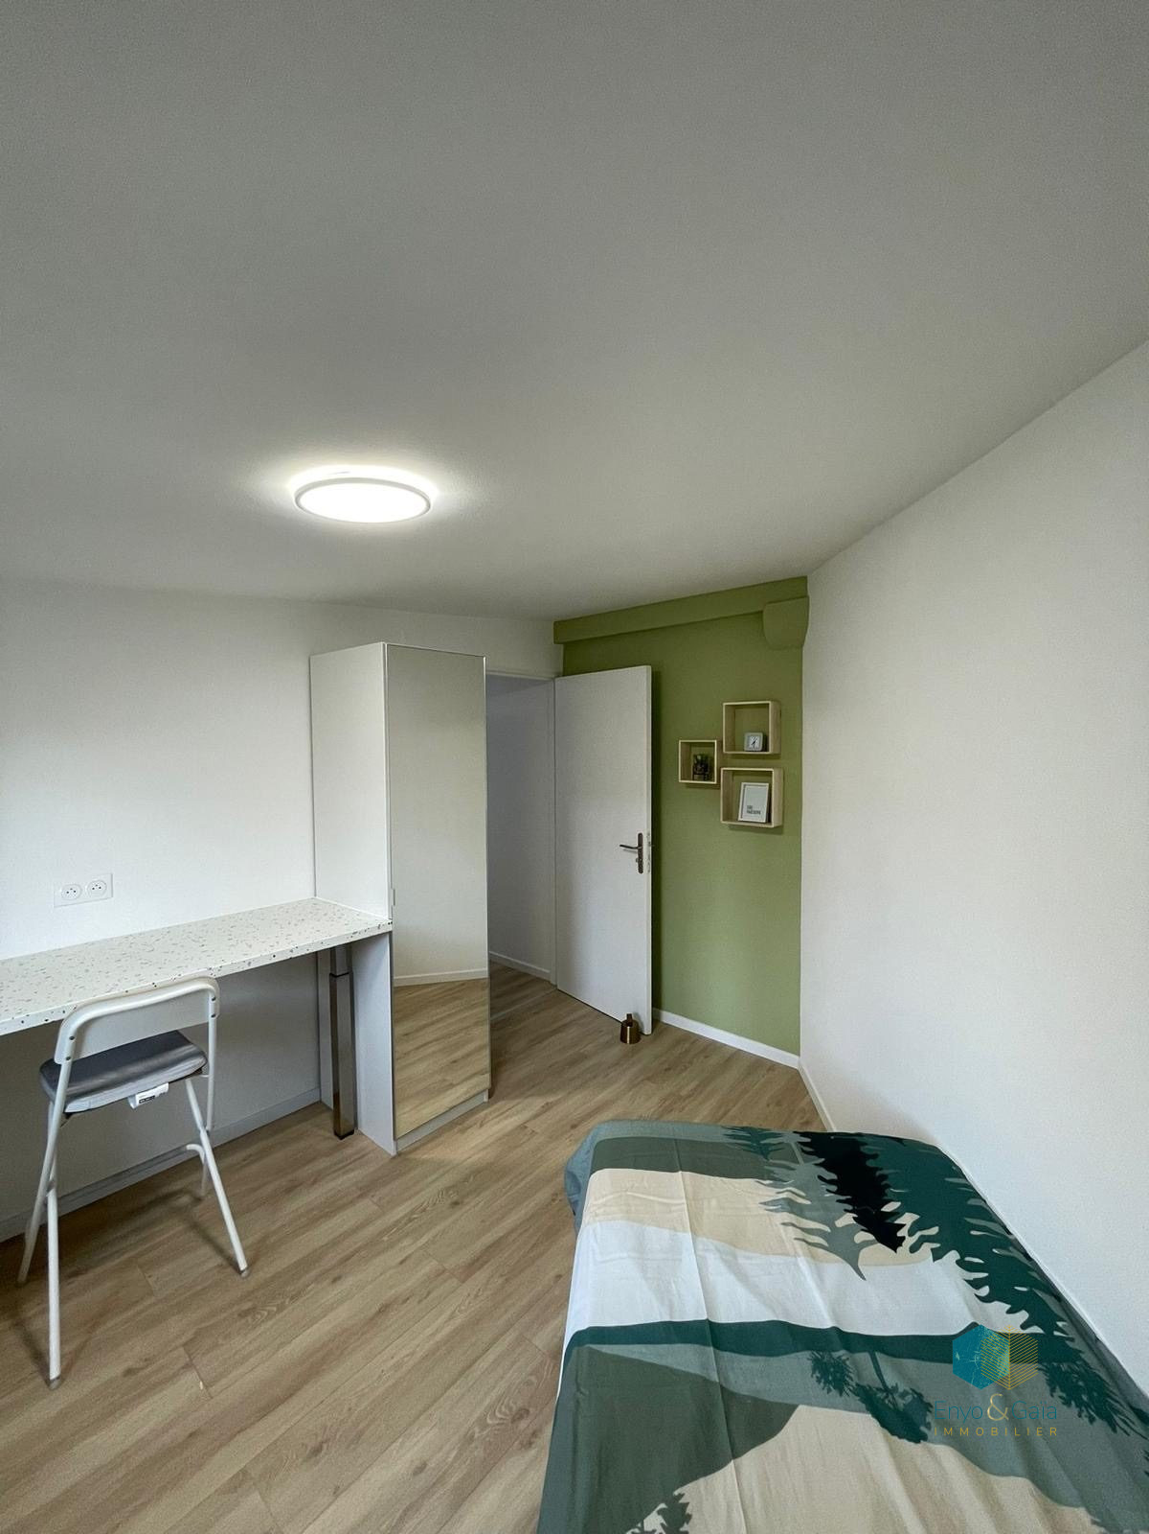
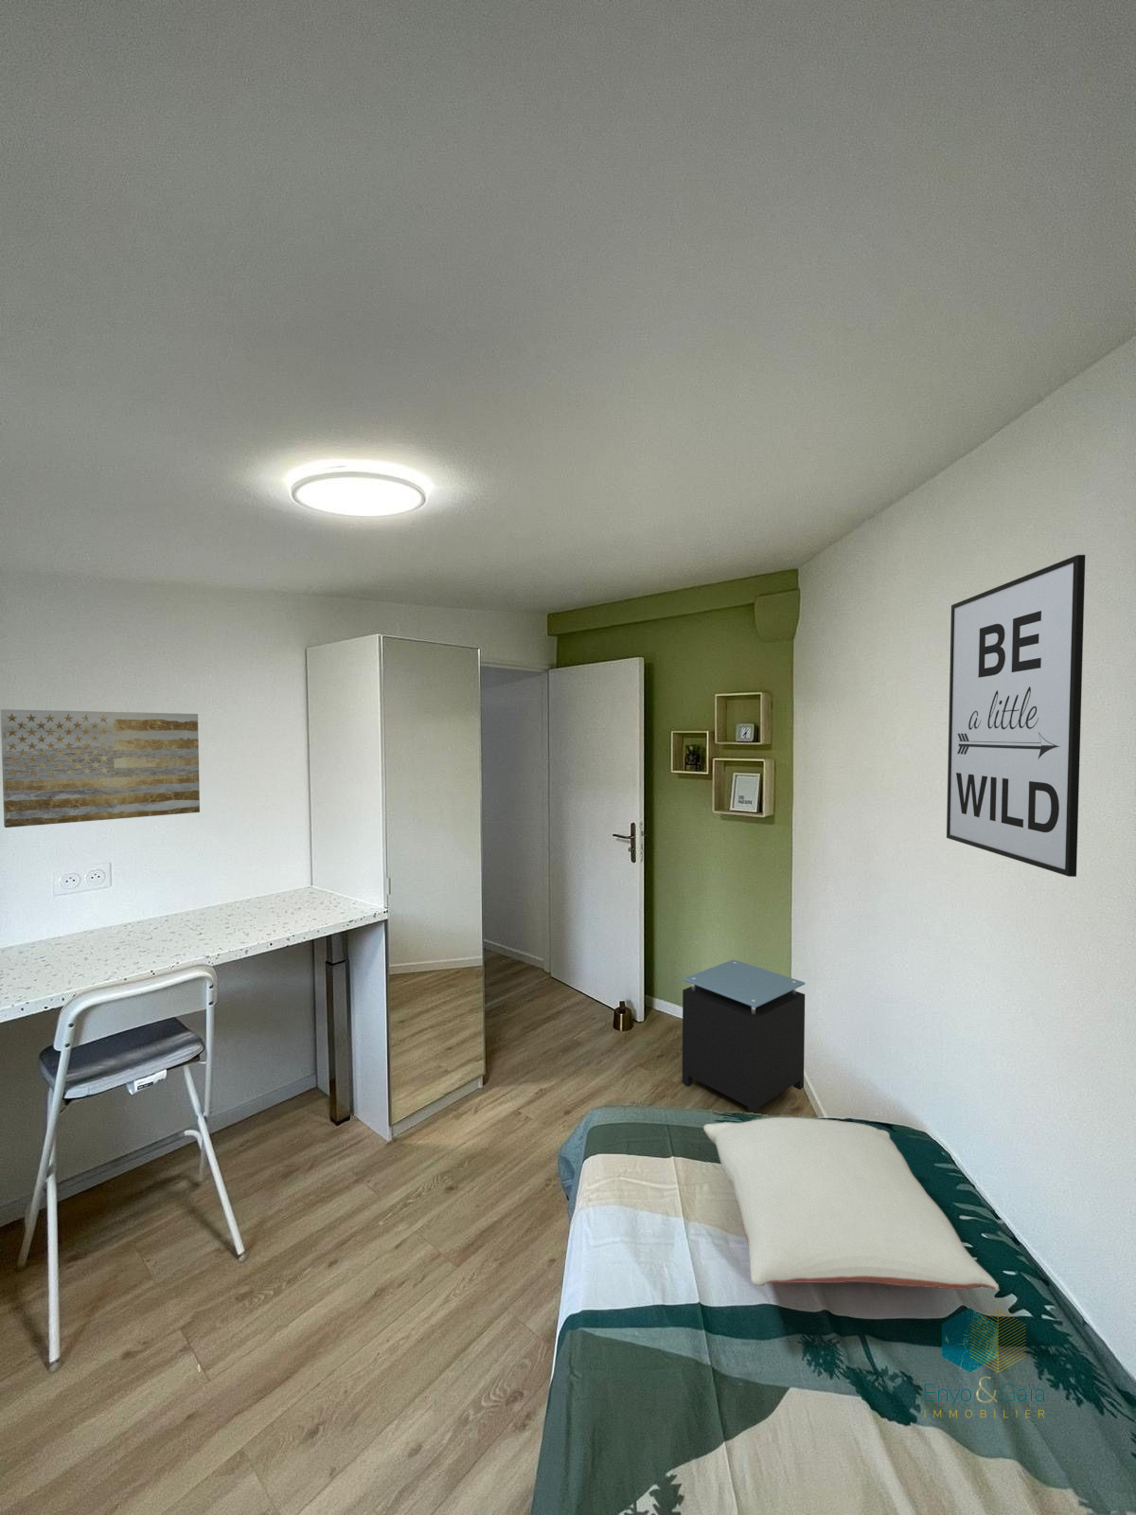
+ wall art (1004, 719)
+ pillow (827, 1196)
+ wall art (109, 765)
+ nightstand (742, 1032)
